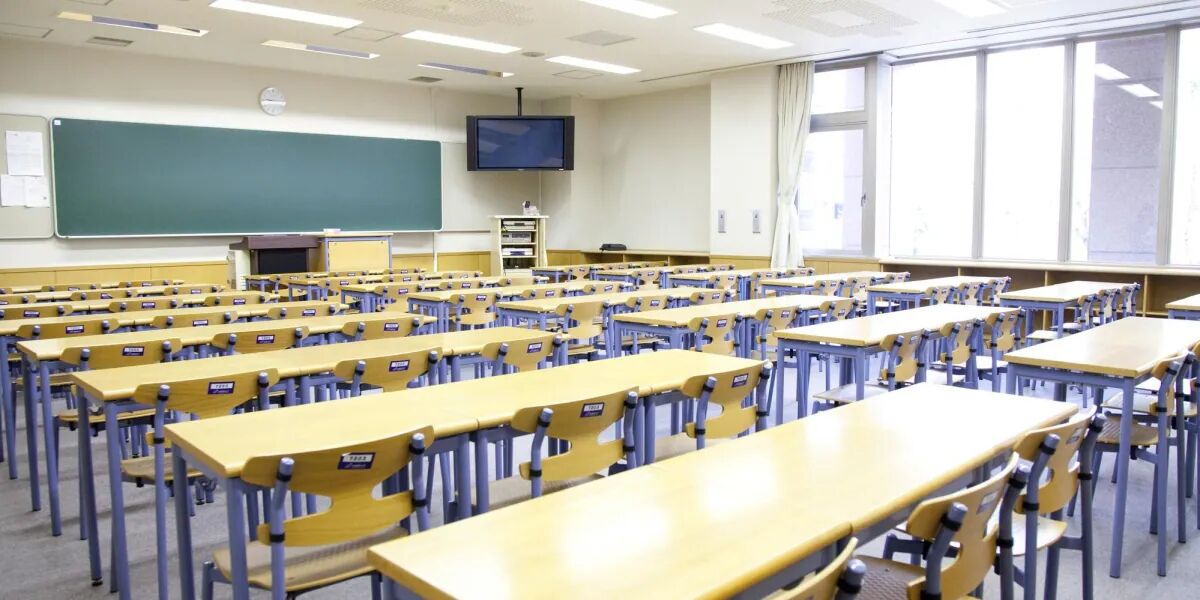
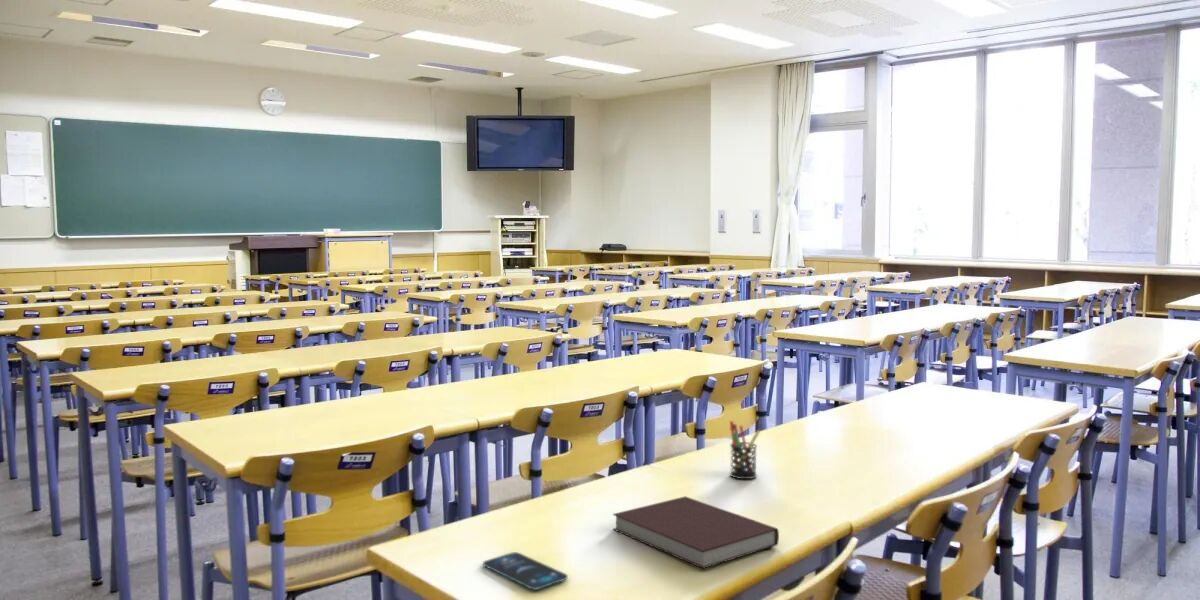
+ notebook (693, 528)
+ smartphone (524, 570)
+ pen holder (740, 449)
